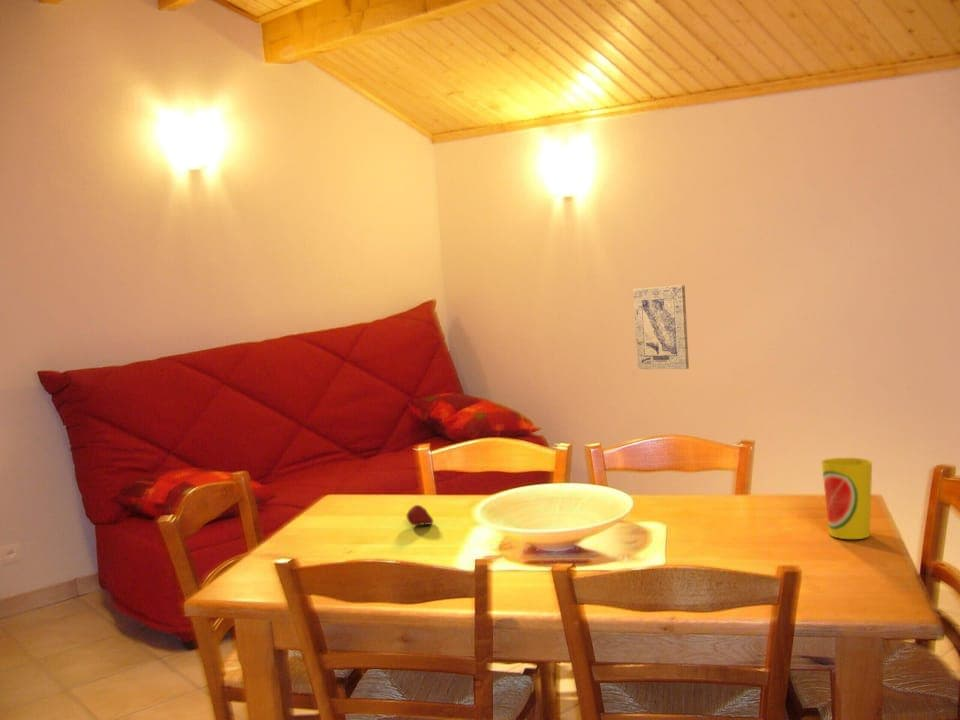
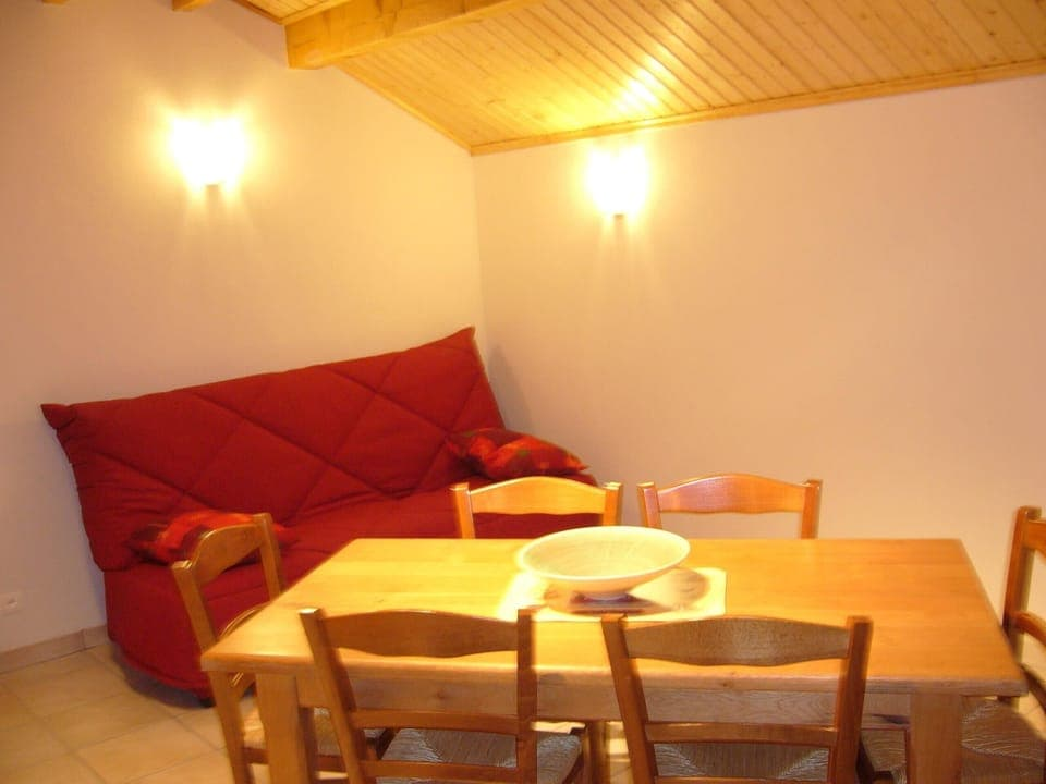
- cup (847, 498)
- fruit (419, 515)
- wall art (660, 328)
